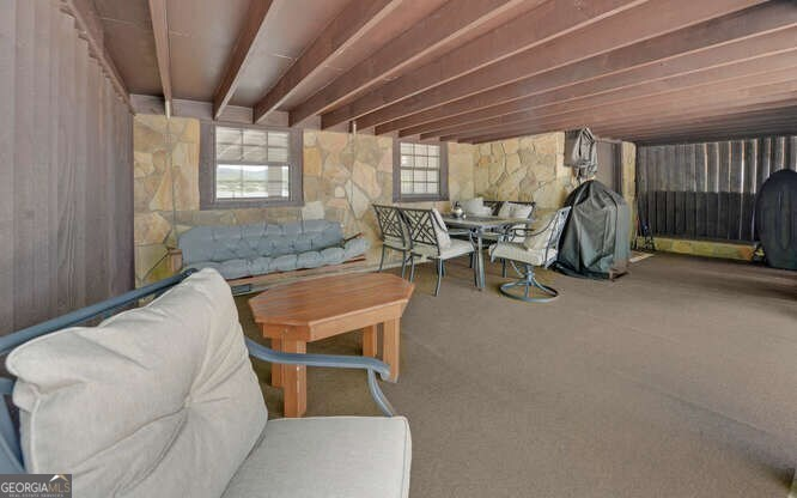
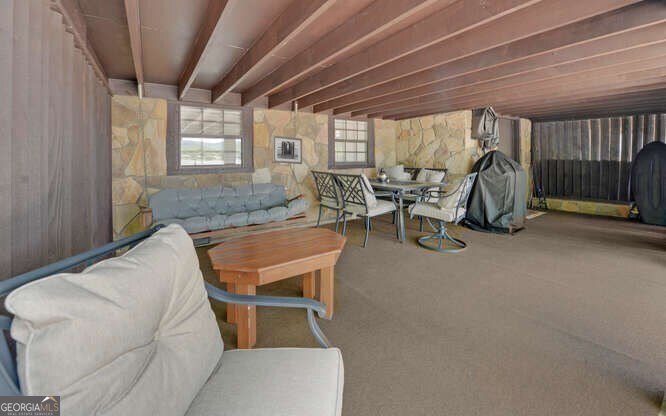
+ wall art (287, 150)
